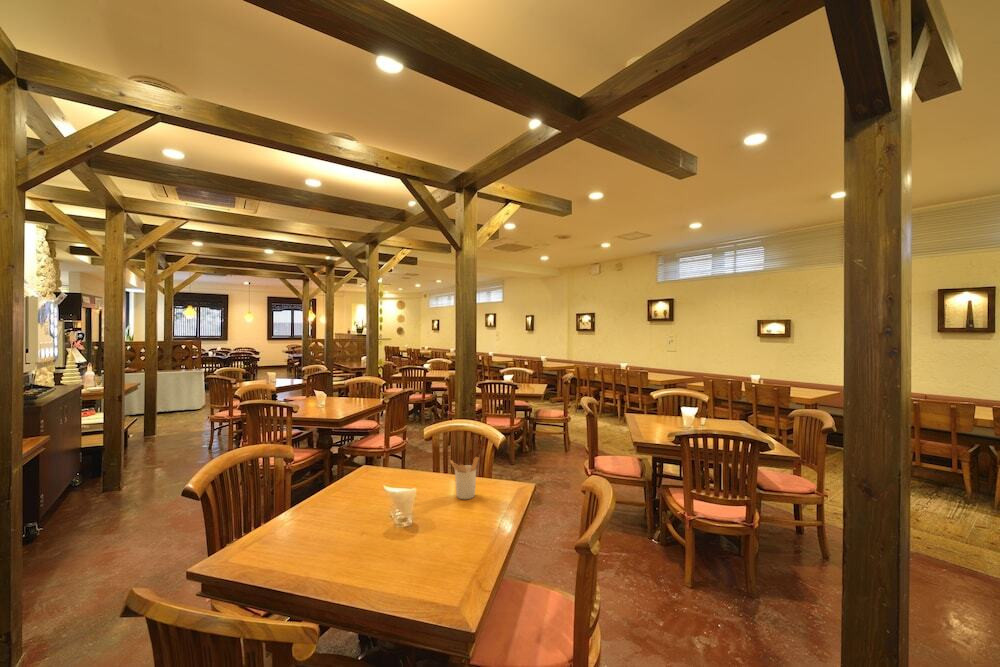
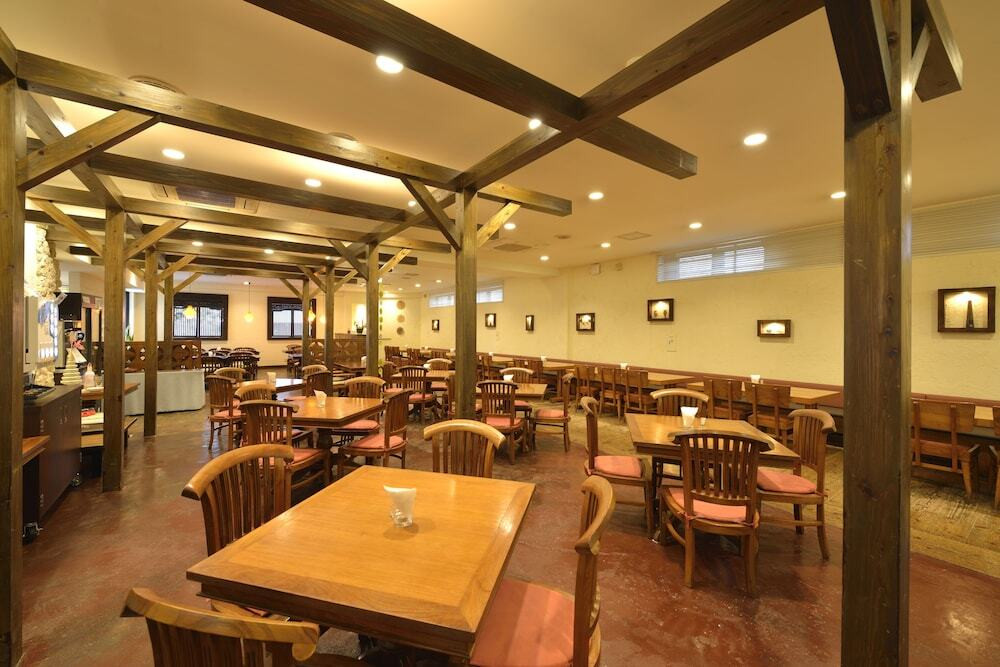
- utensil holder (463, 477)
